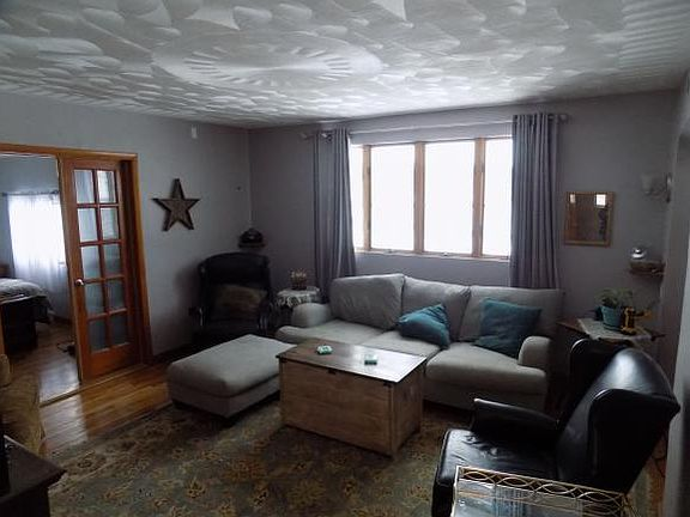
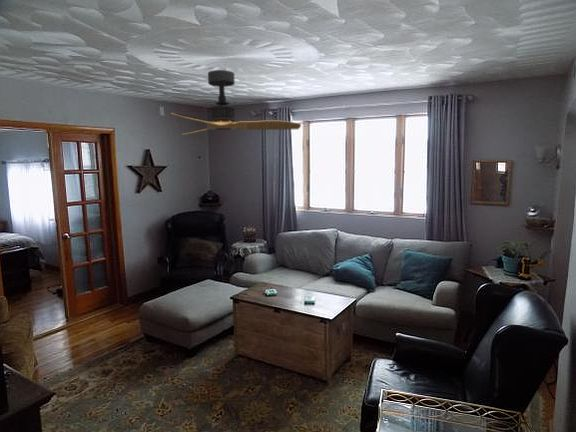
+ ceiling fan (234, 108)
